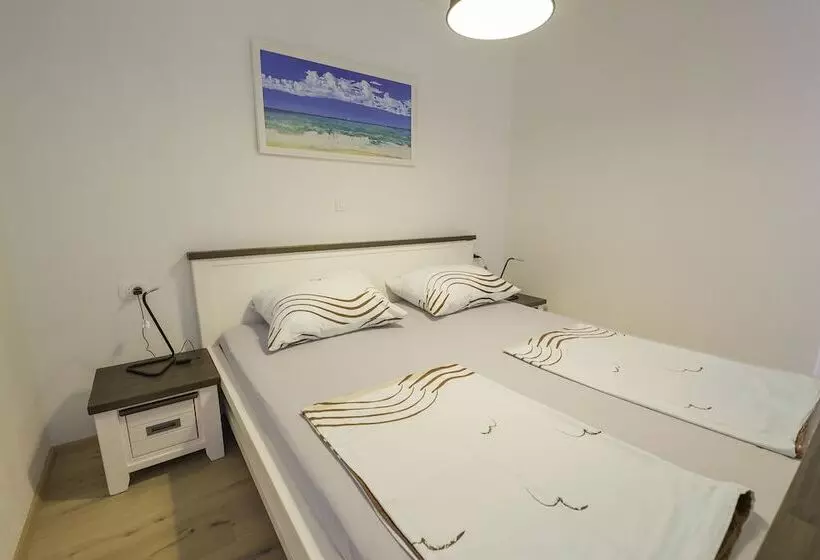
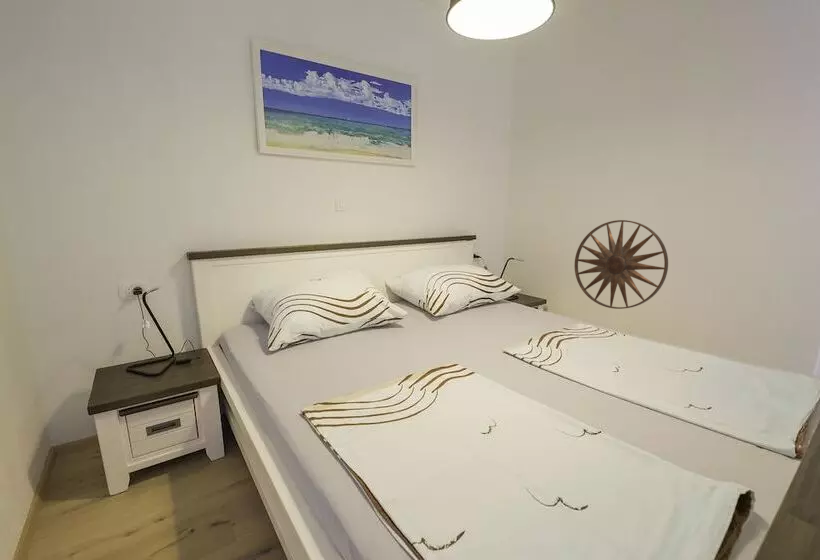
+ wall art (617, 264)
